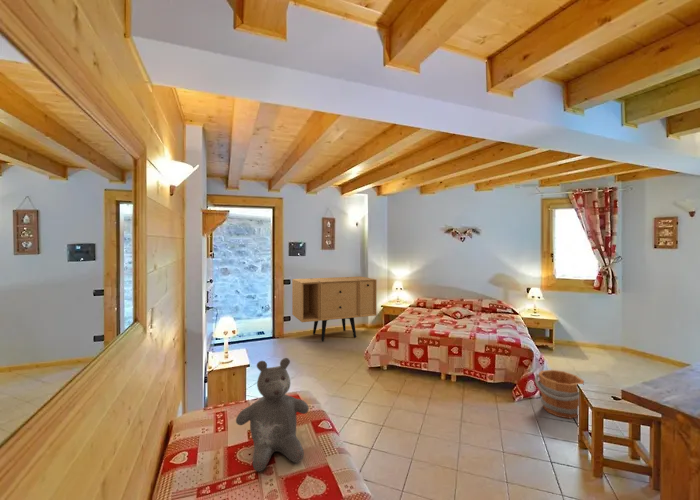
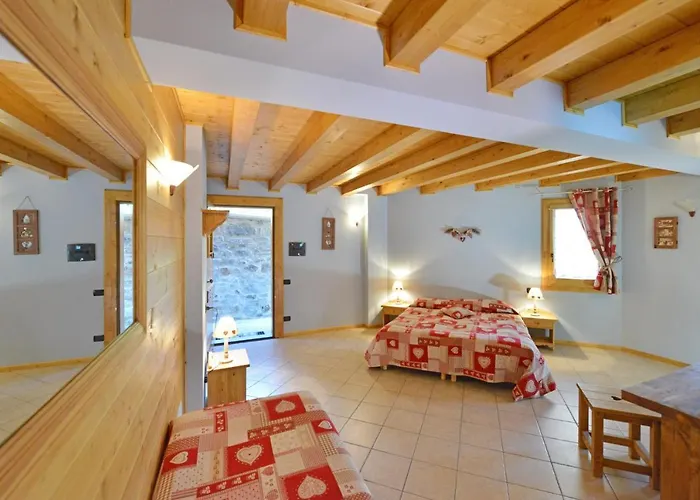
- teddy bear (275, 408)
- bucket (560, 394)
- sideboard (334, 307)
